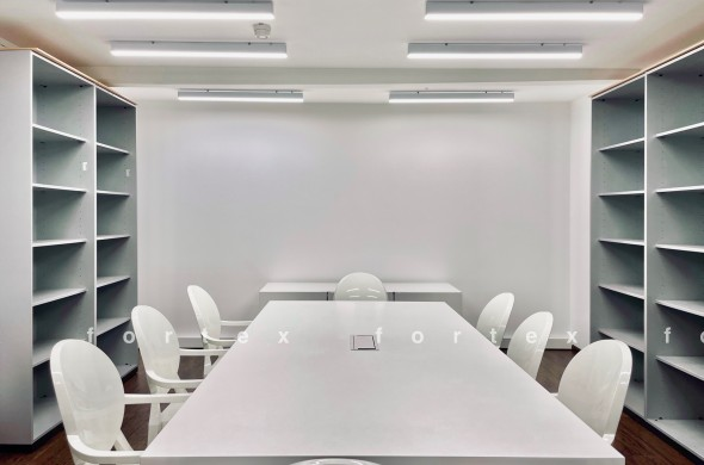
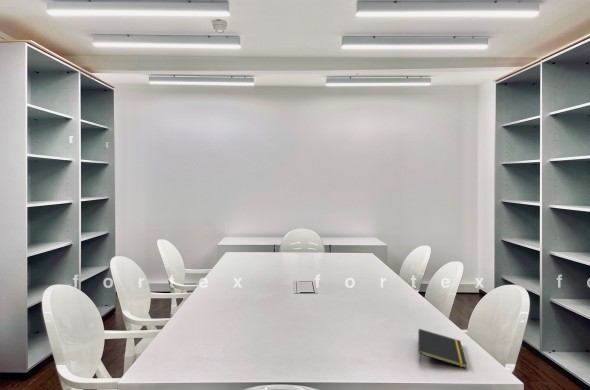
+ notepad (440, 346)
